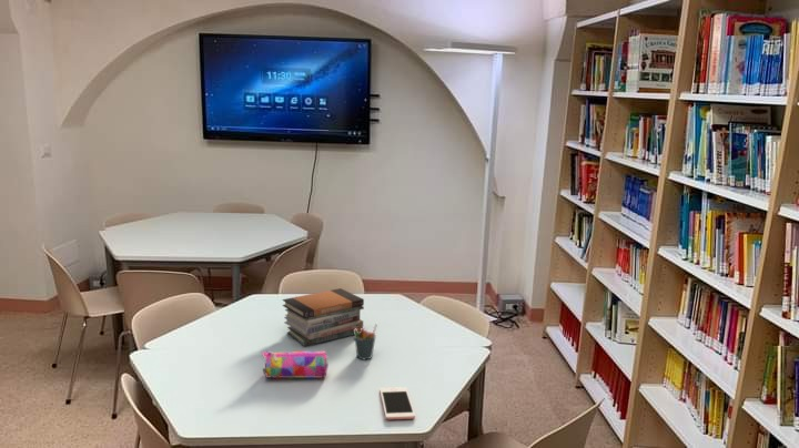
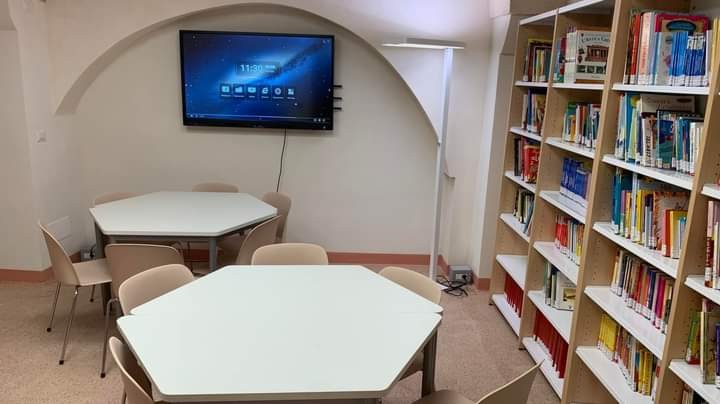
- pencil case (295, 364)
- pen holder (364, 340)
- book stack (323, 316)
- cell phone (396, 403)
